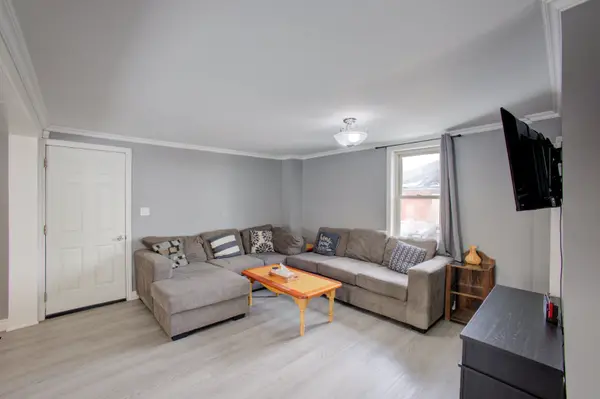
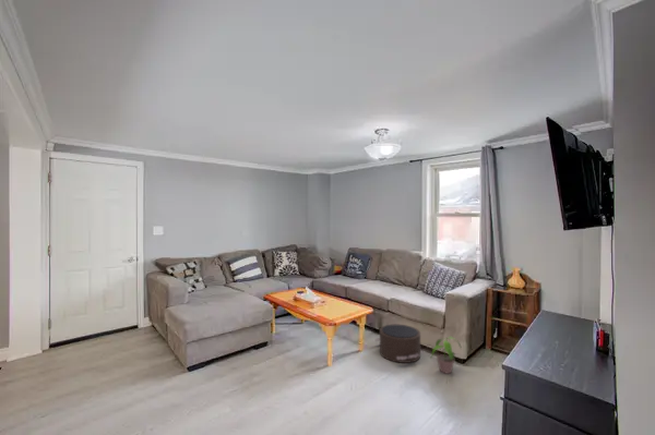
+ pouf (396, 341)
+ potted plant (444, 353)
